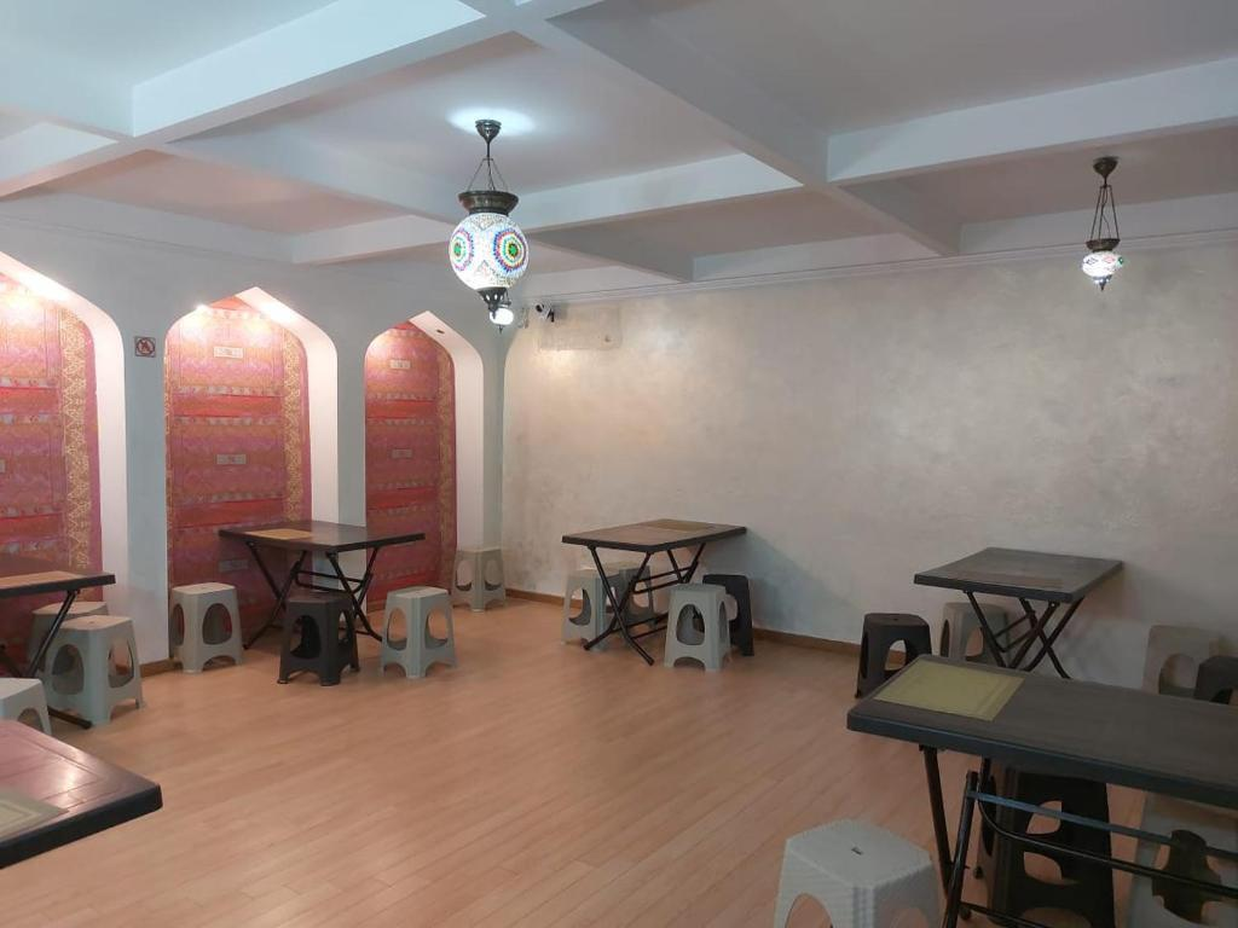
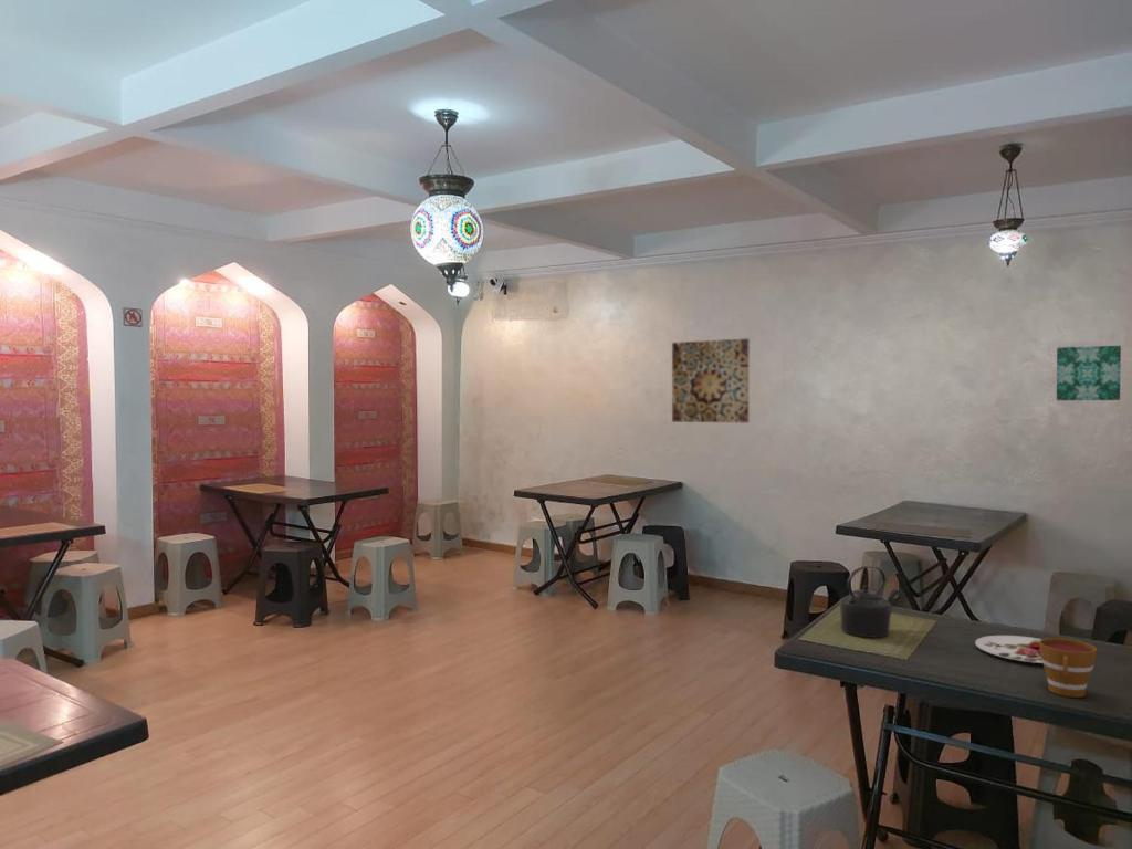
+ wall art (709, 381)
+ kettle (873, 597)
+ plate (1026, 648)
+ cup (1067, 669)
+ wall art (1088, 374)
